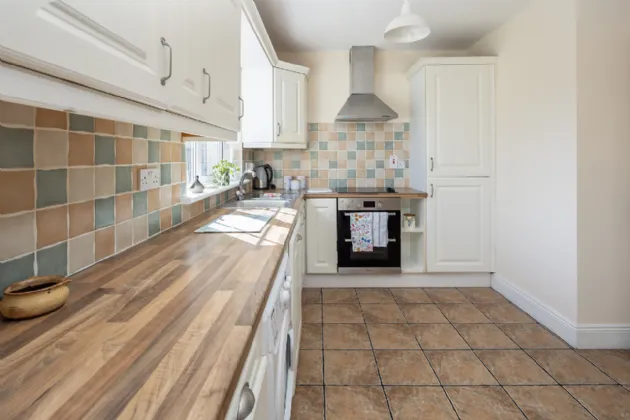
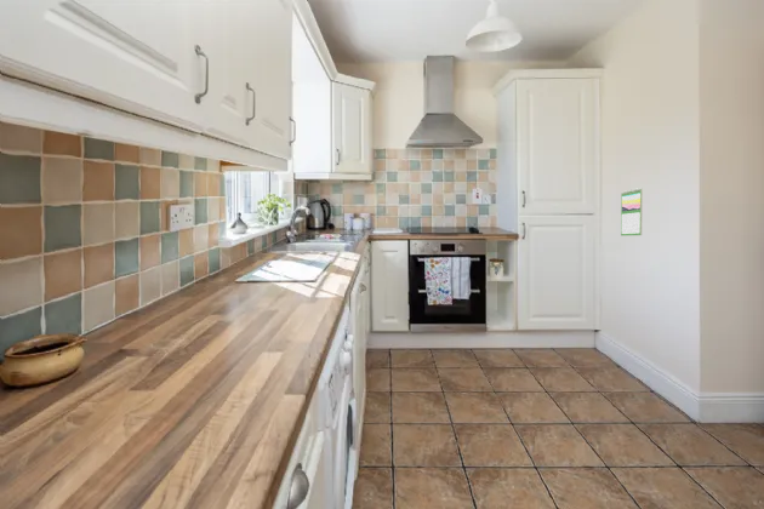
+ calendar (631, 212)
